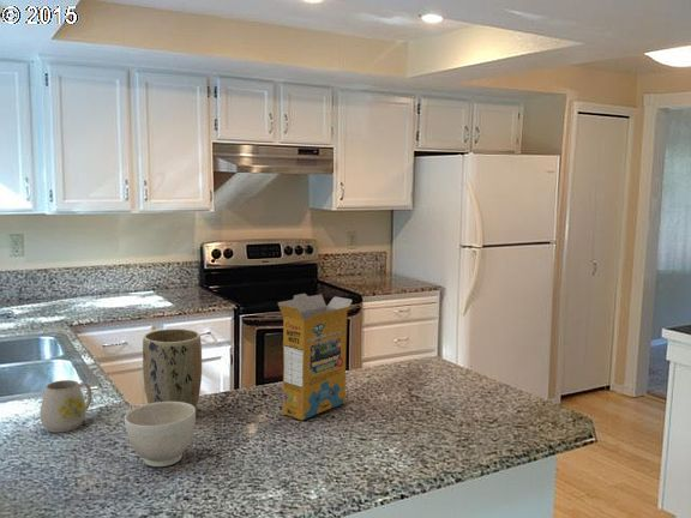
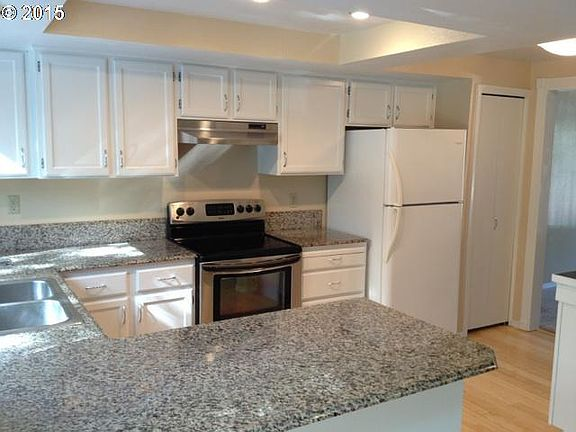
- mug (67, 403)
- plant pot (173, 375)
- bowl (161, 435)
- cereal box (319, 354)
